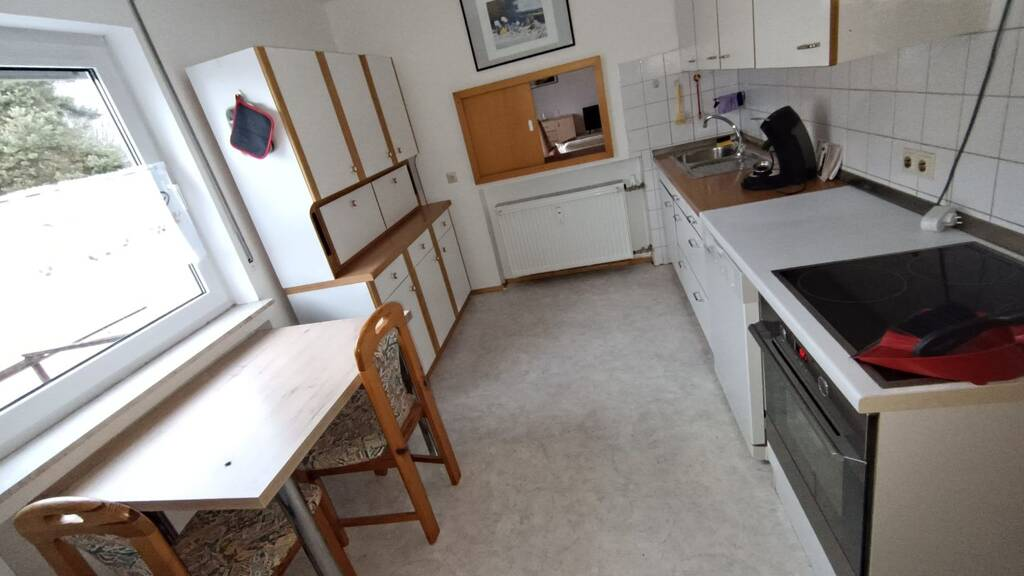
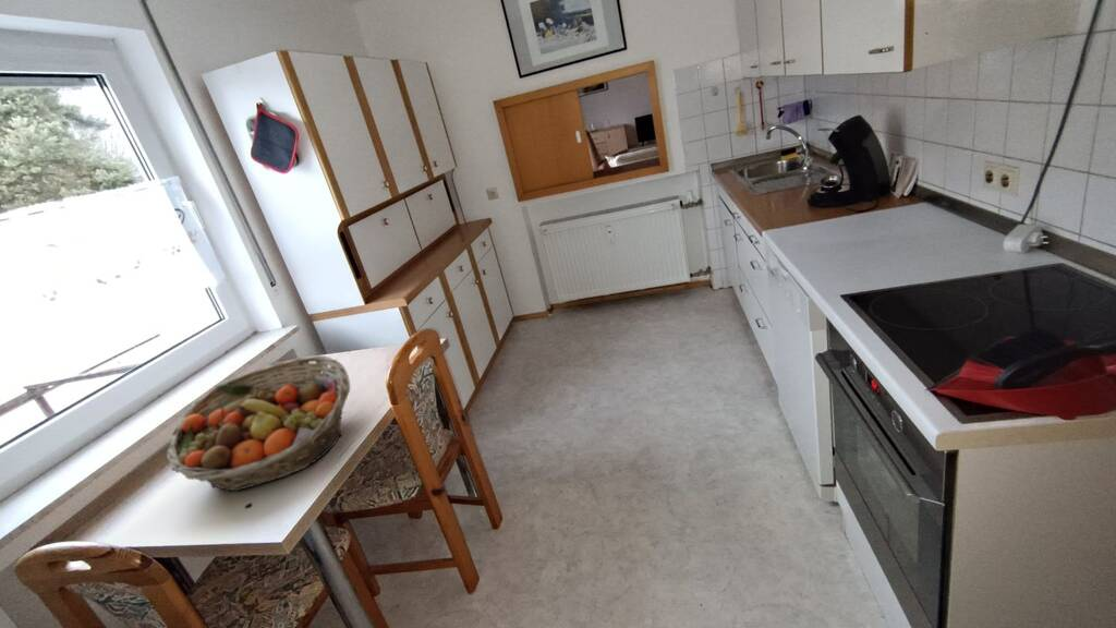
+ fruit basket (267, 421)
